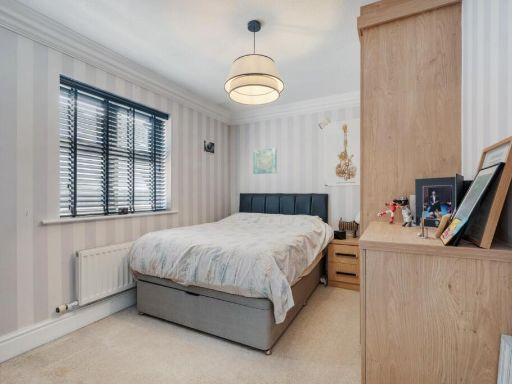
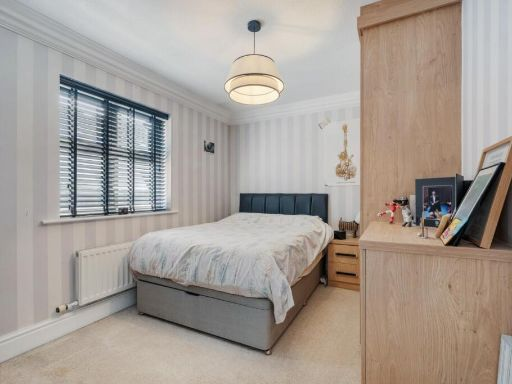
- wall art (264, 161)
